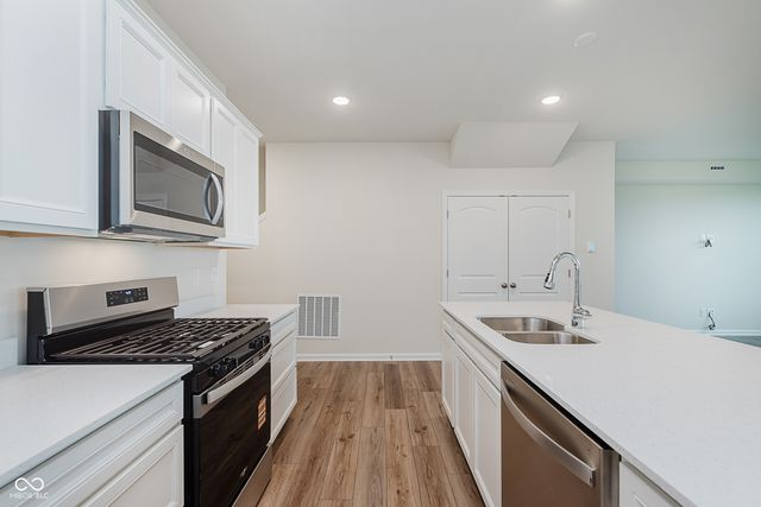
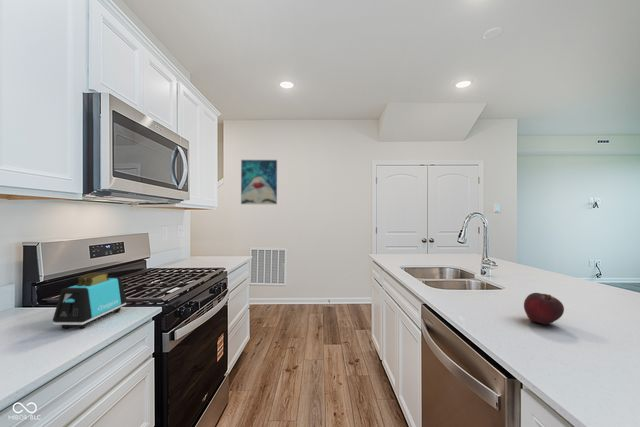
+ toaster (93, 296)
+ fruit (542, 308)
+ wall art (259, 182)
